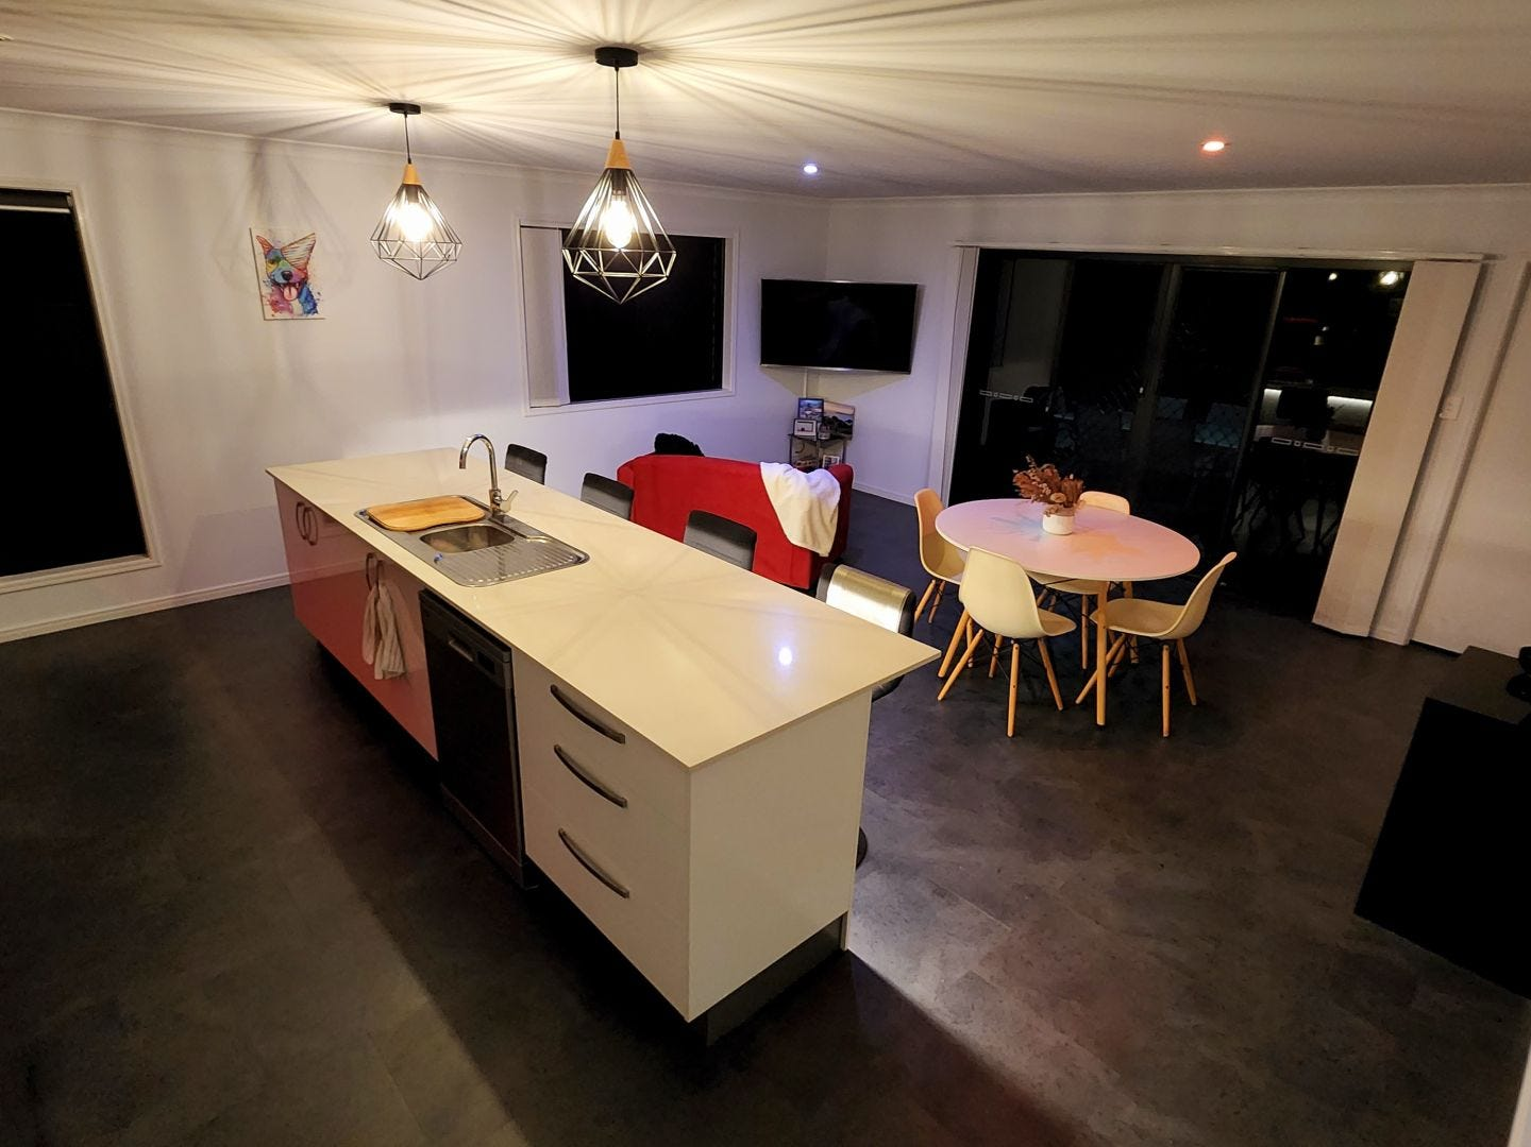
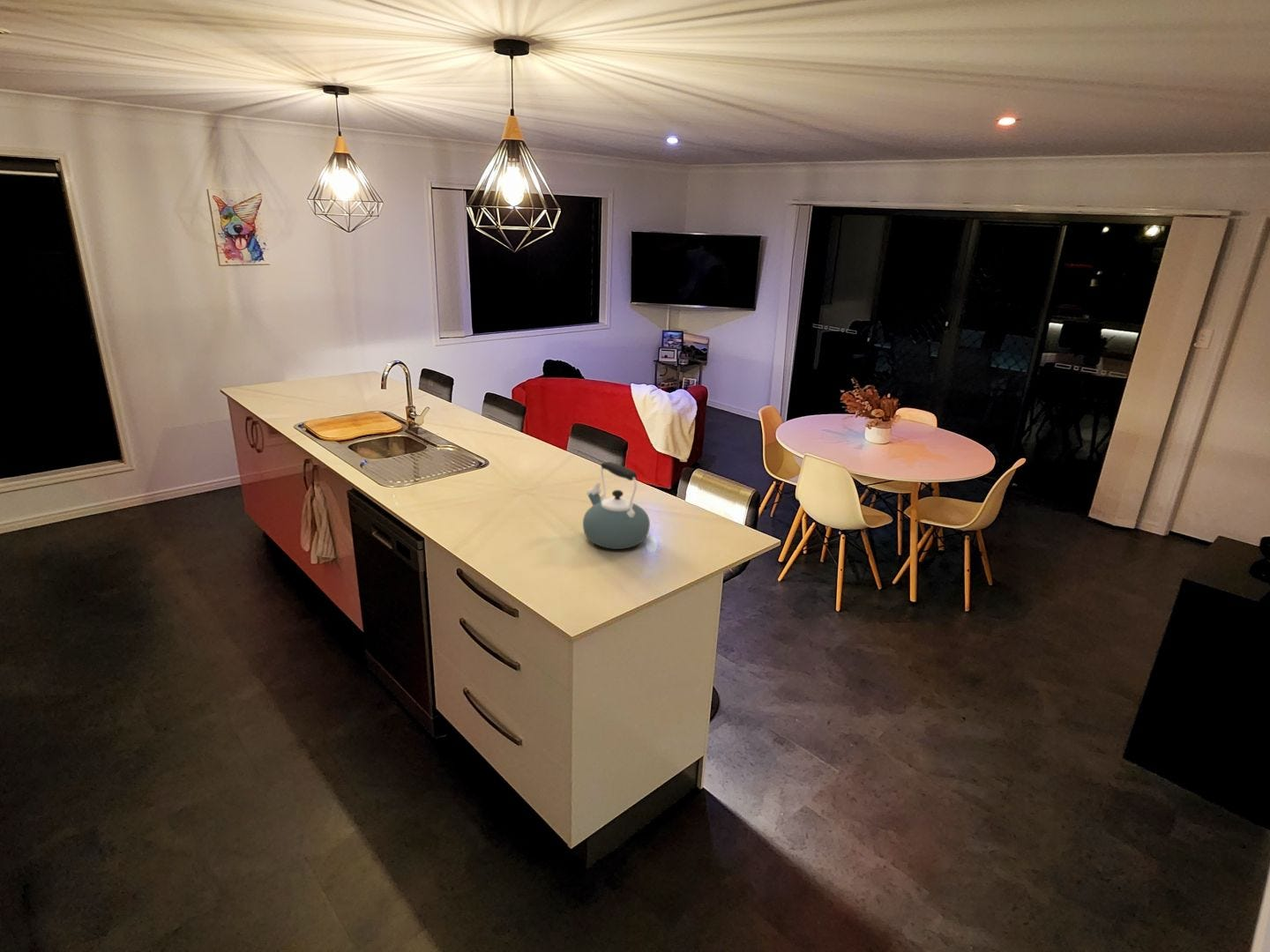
+ kettle (613, 501)
